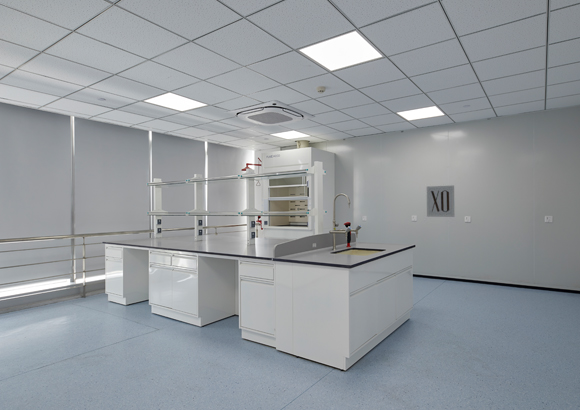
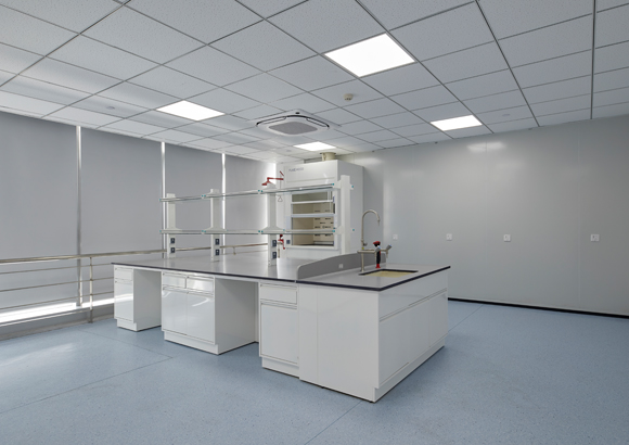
- wall art (440, 201)
